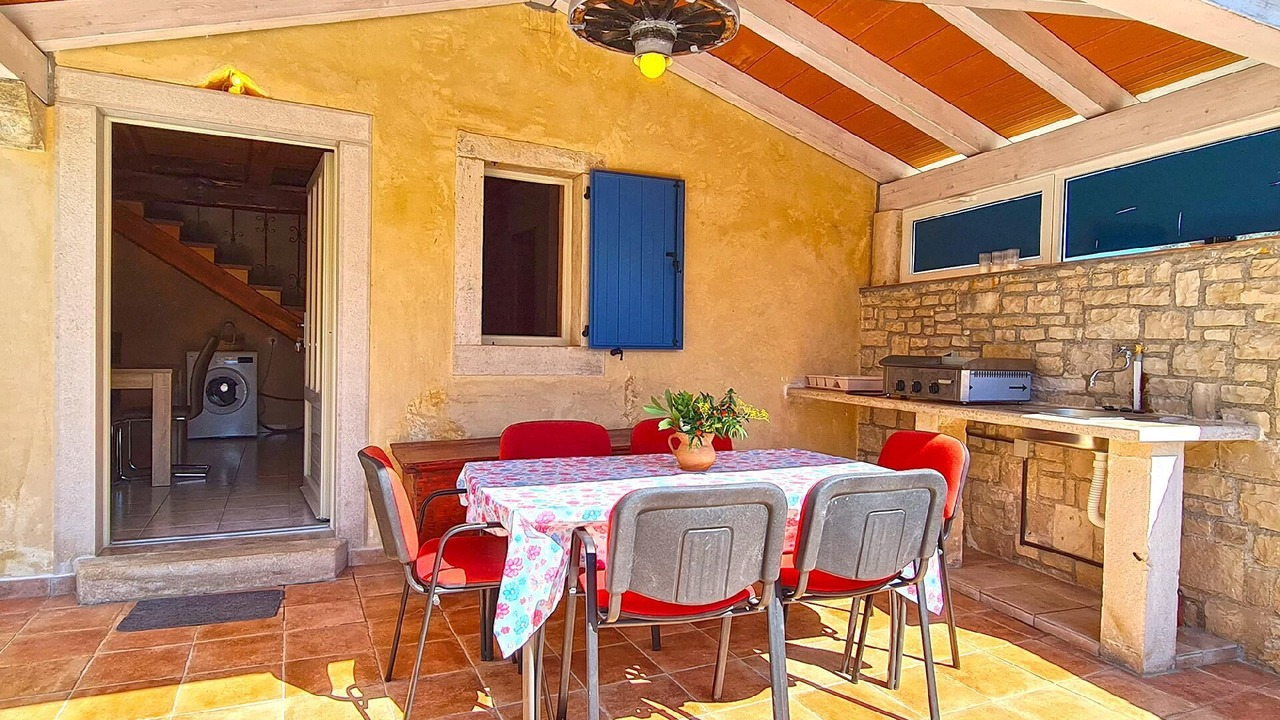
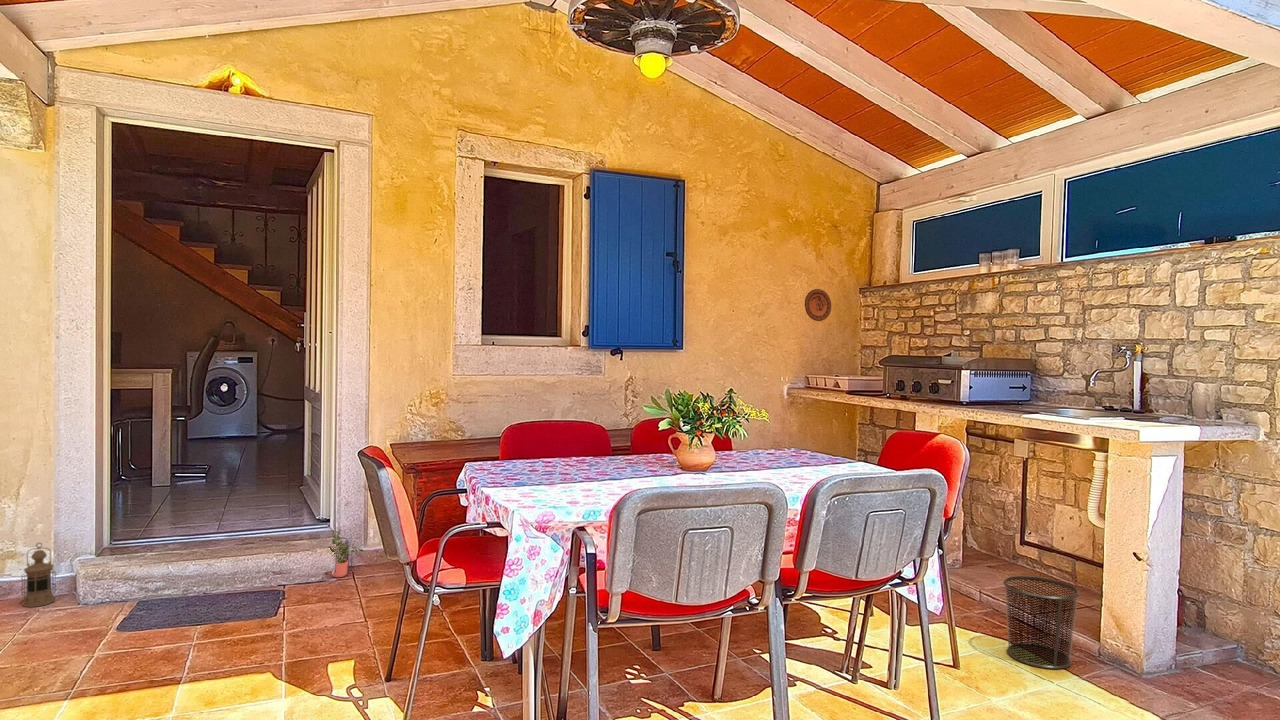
+ waste bin (1039, 621)
+ decorative plate (817, 305)
+ lantern (38, 572)
+ potted plant (346, 554)
